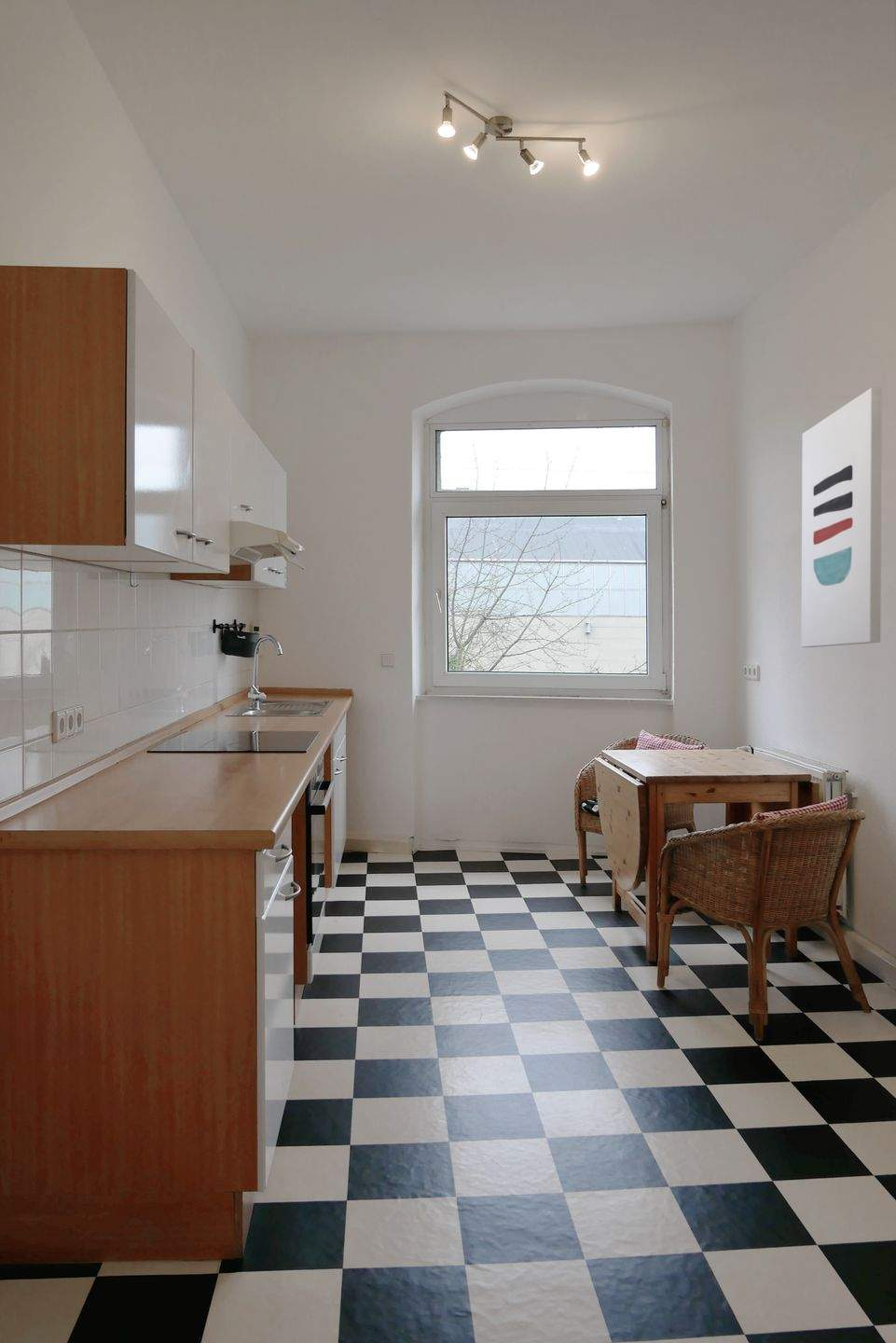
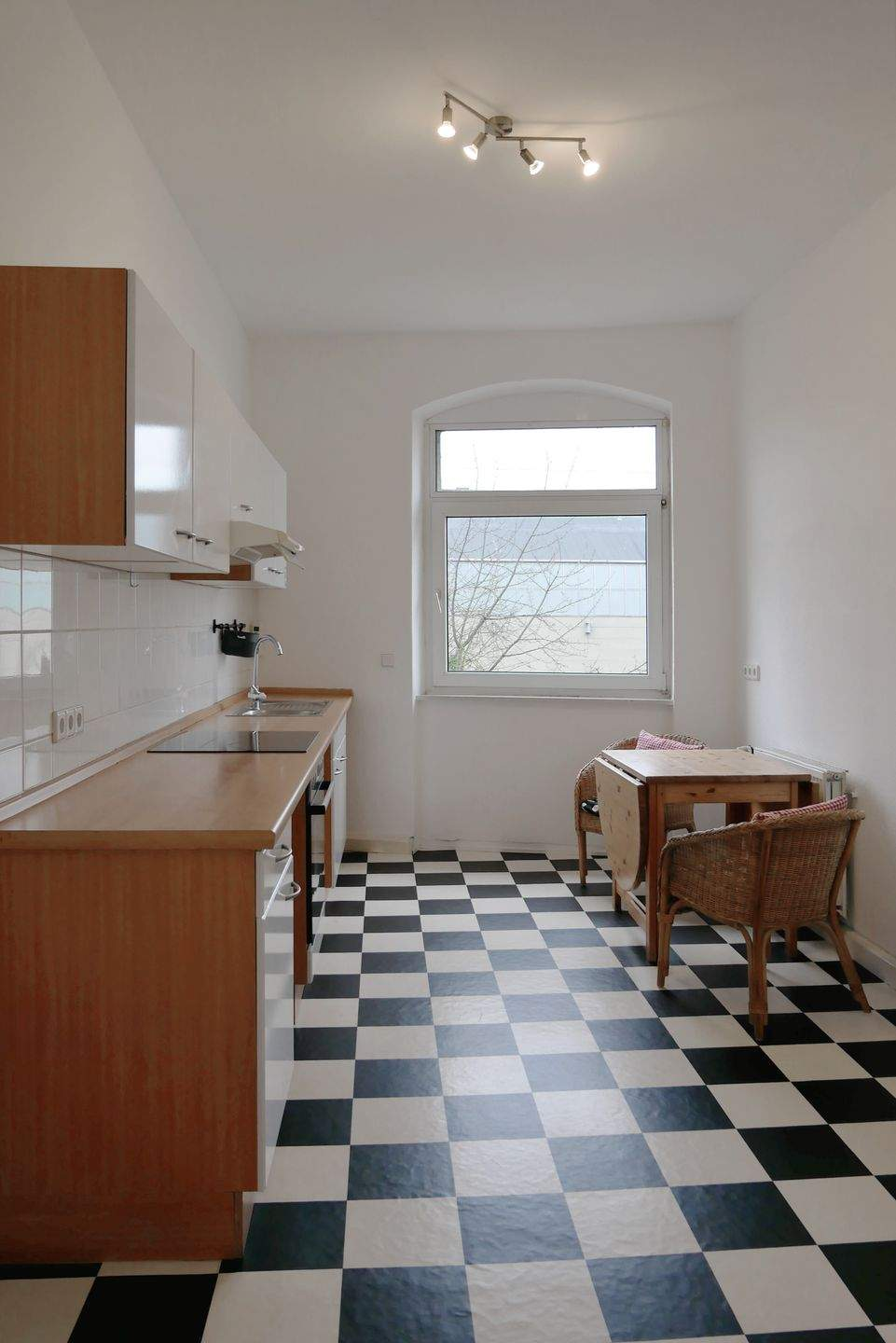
- wall art (837, 528)
